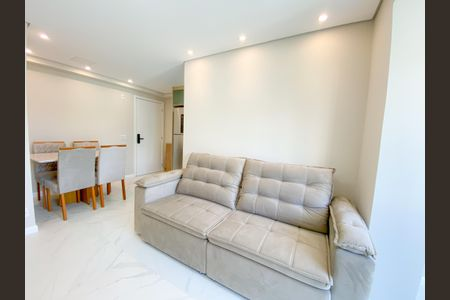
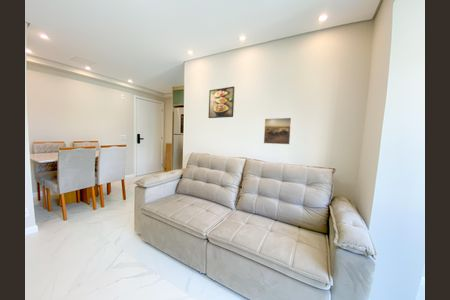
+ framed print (277, 131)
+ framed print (220, 103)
